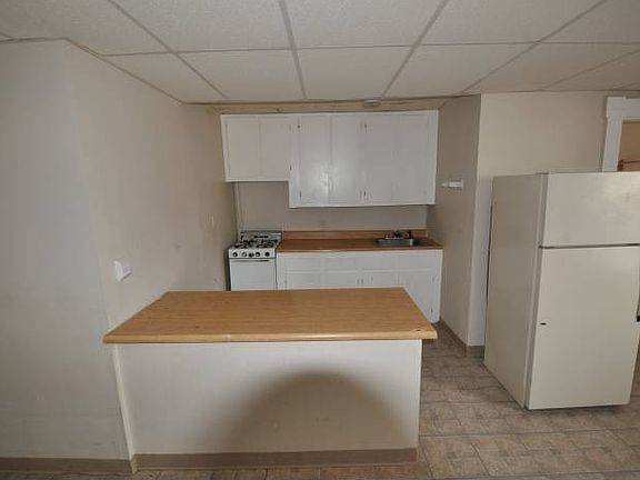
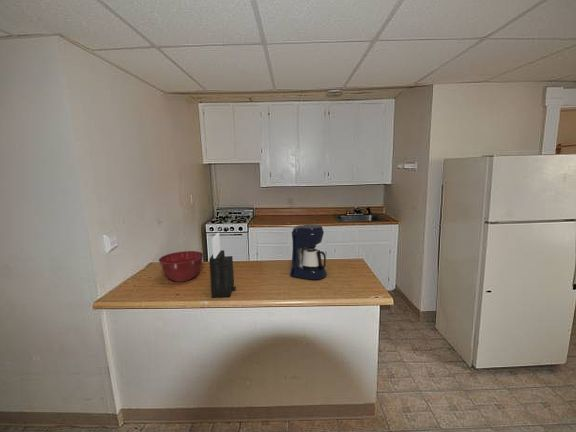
+ knife block (223, 263)
+ coffee maker (308, 249)
+ mixing bowl (182, 267)
